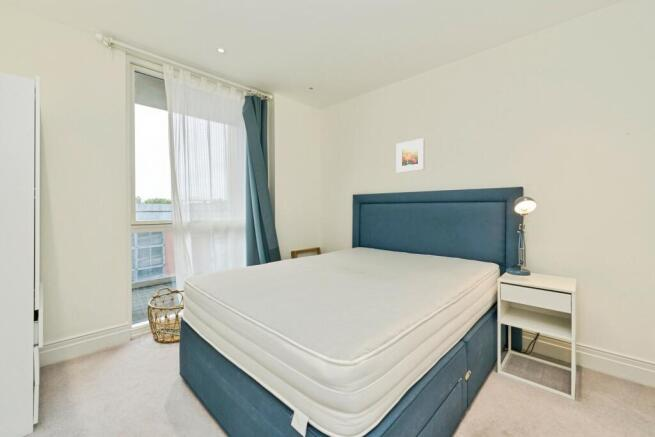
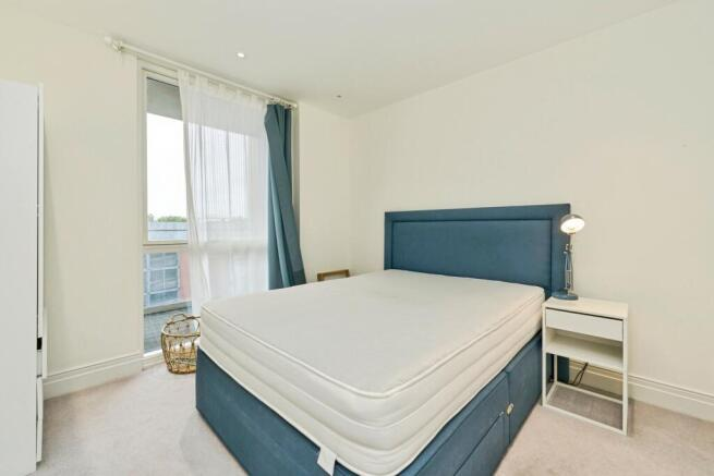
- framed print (409, 156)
